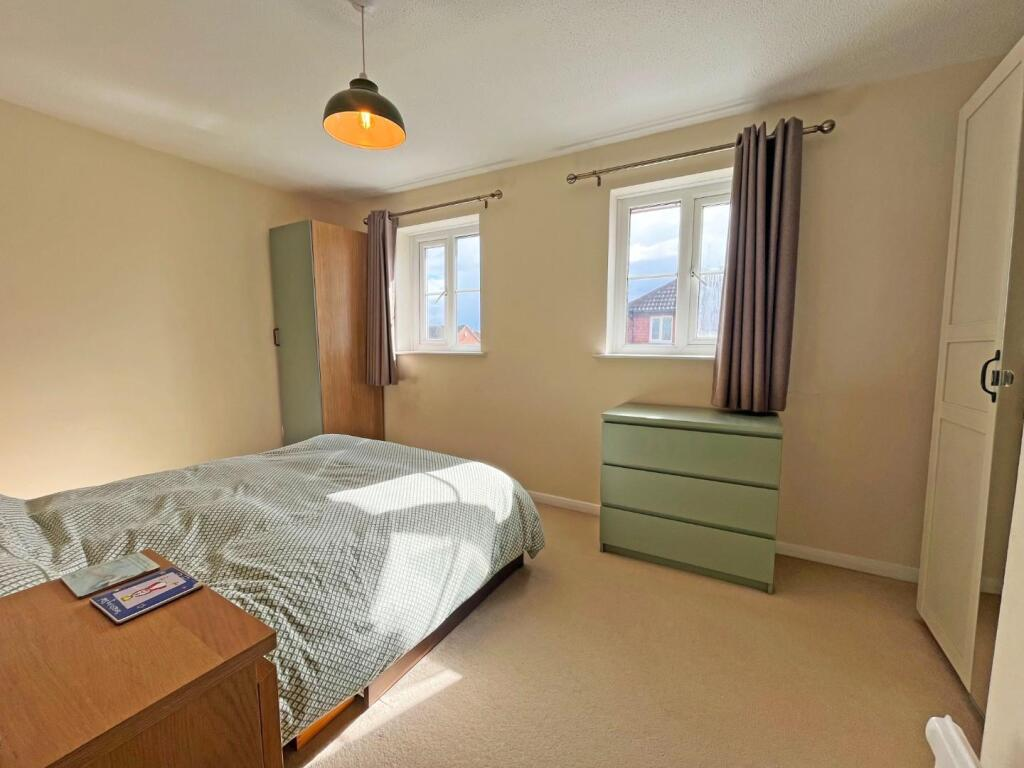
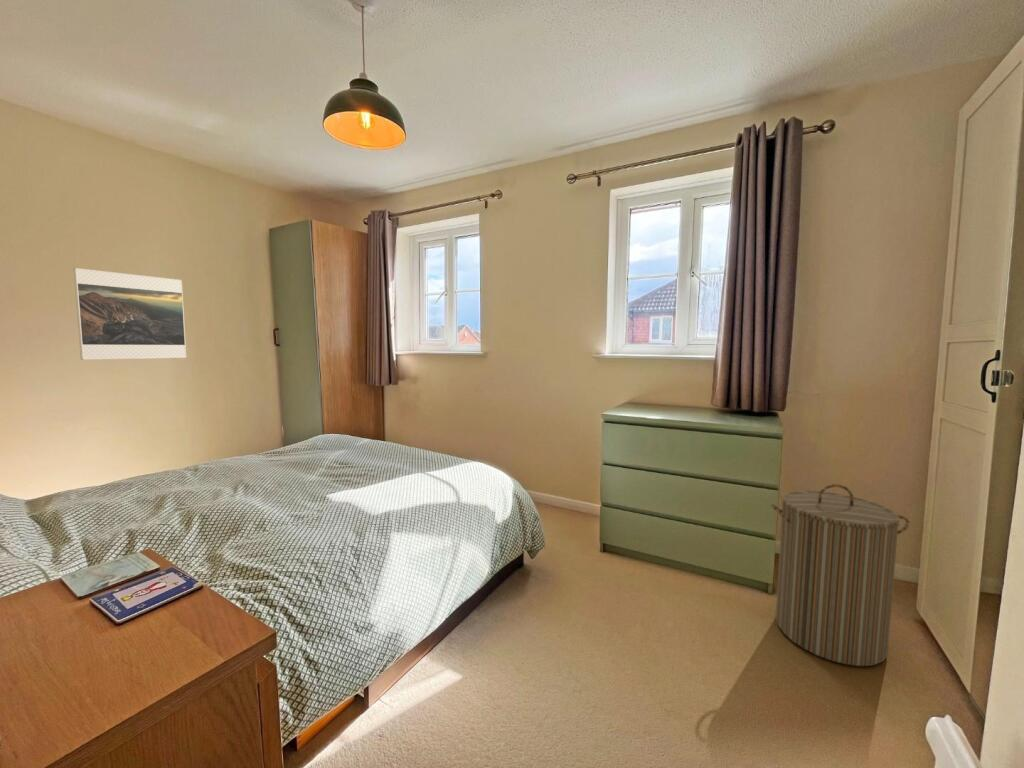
+ laundry hamper (833, 560)
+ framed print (134, 316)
